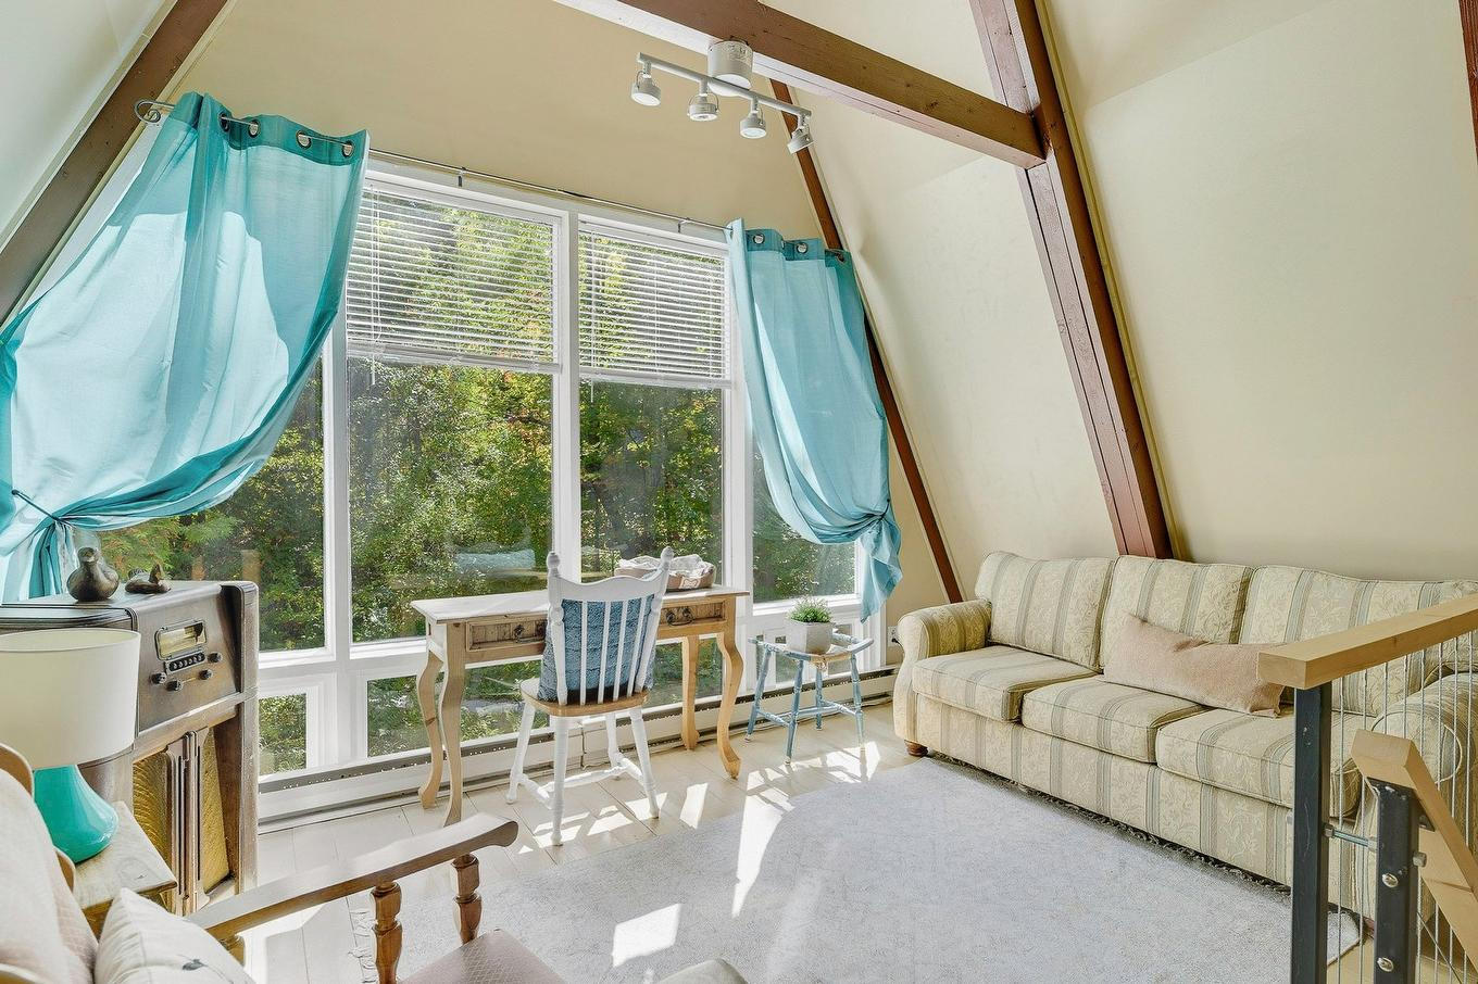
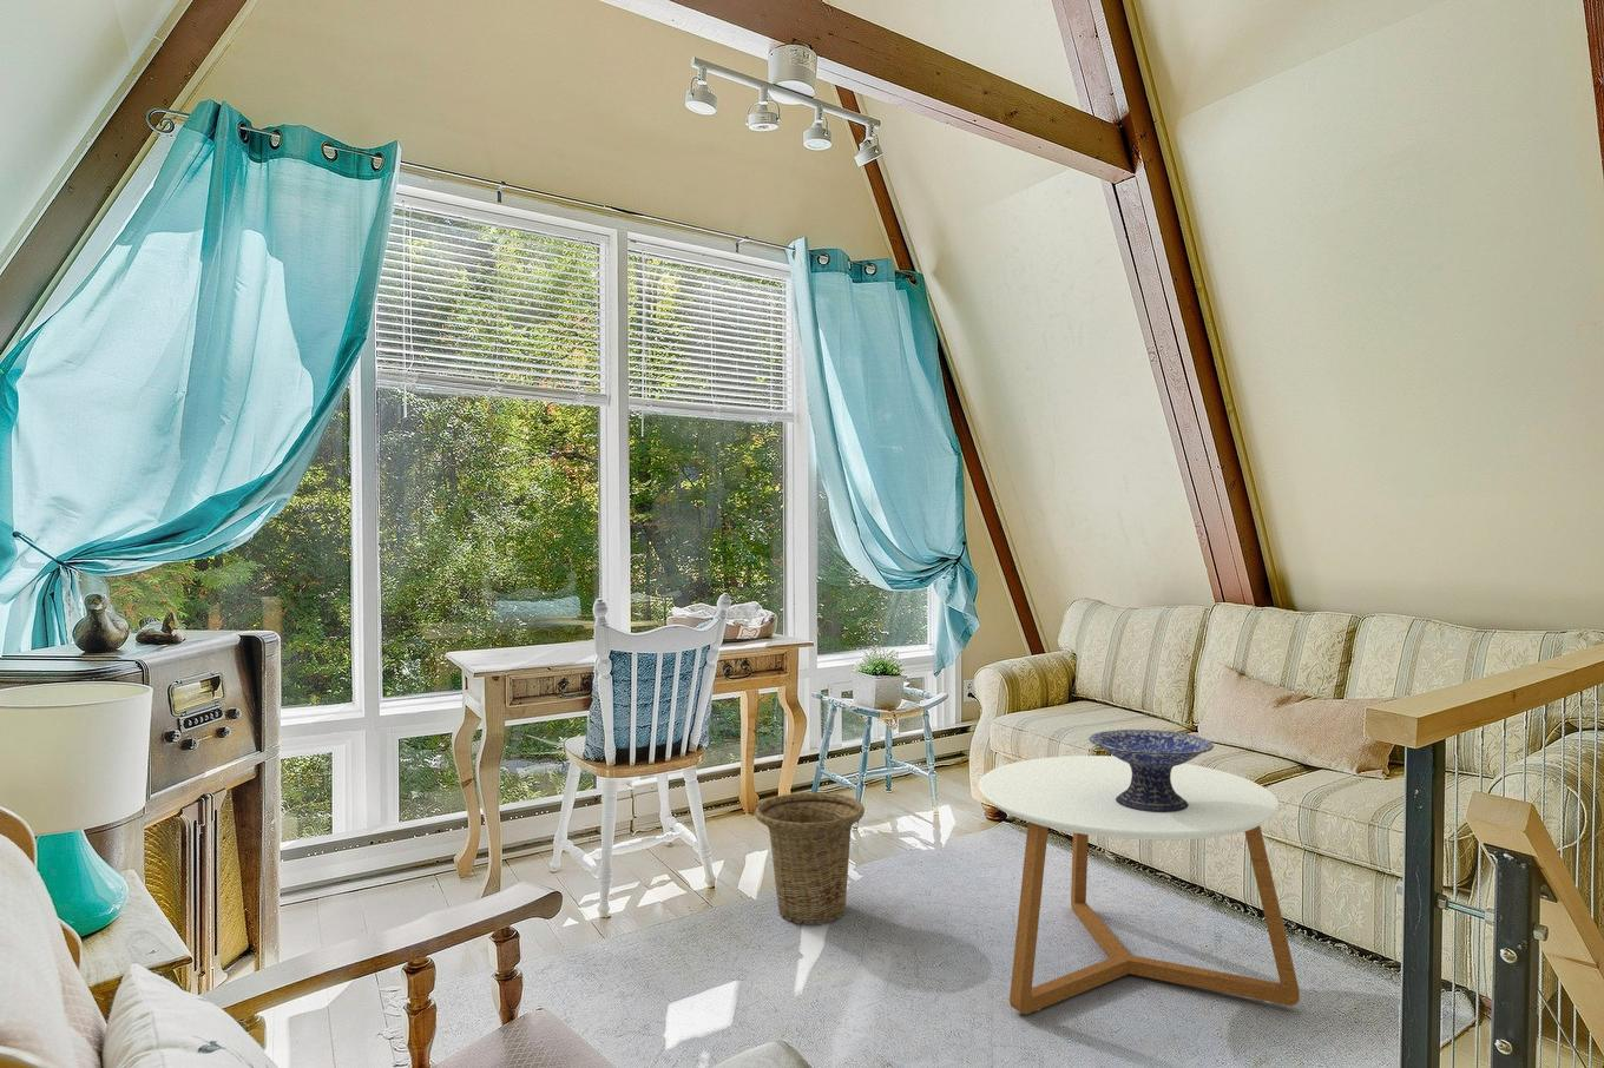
+ basket (810, 858)
+ decorative bowl (1150, 770)
+ coffee table (1086, 875)
